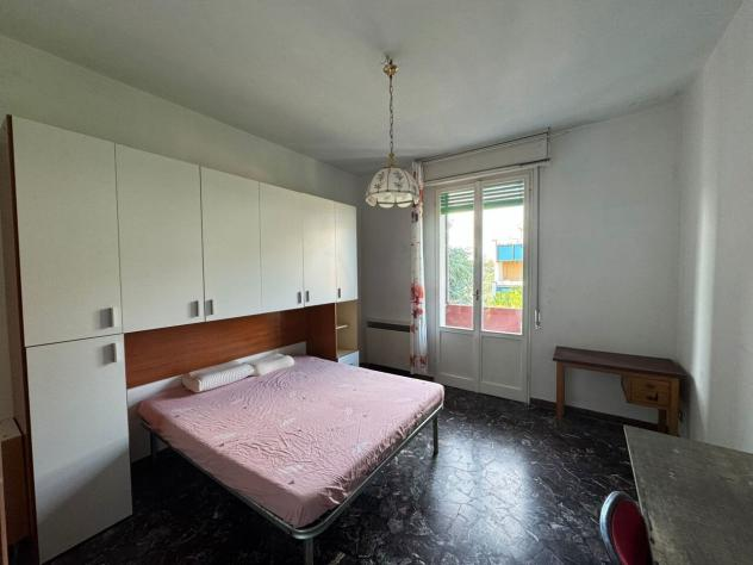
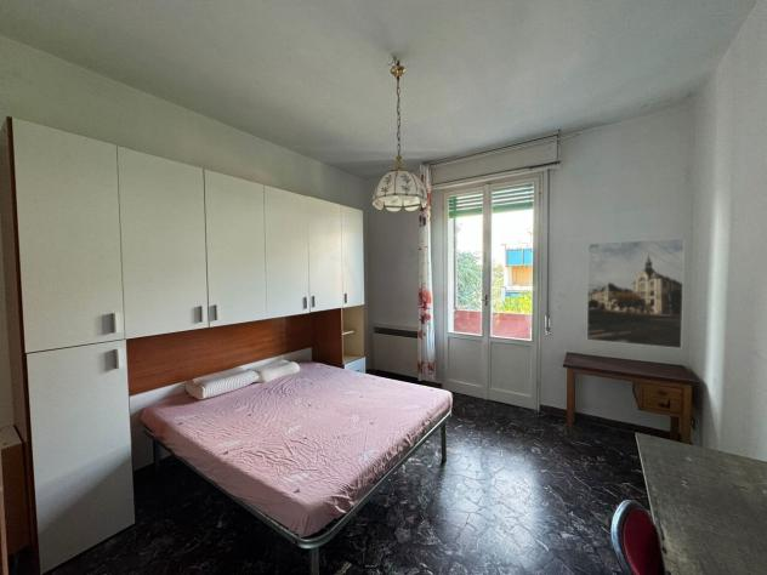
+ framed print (631, 292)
